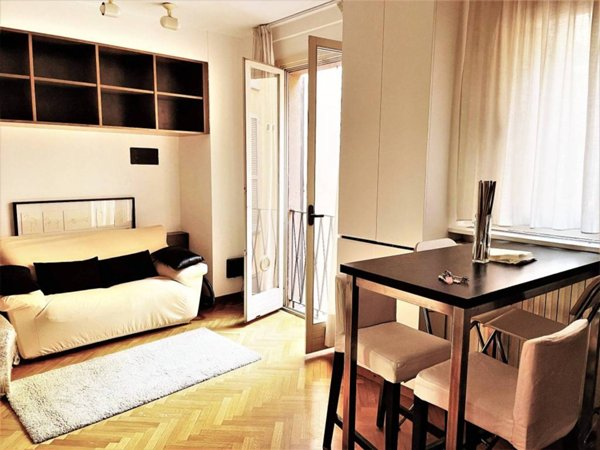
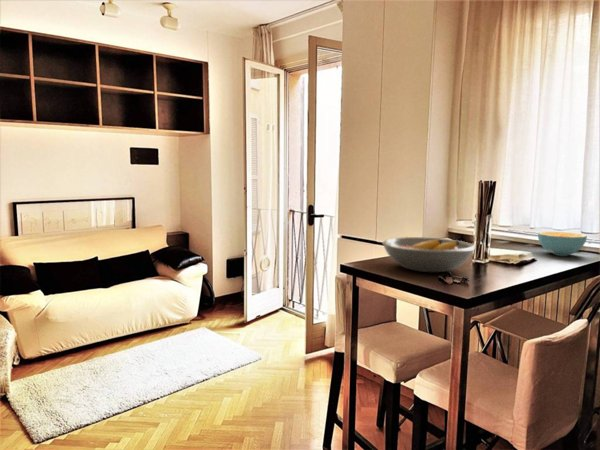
+ fruit bowl (427, 252)
+ cereal bowl (561, 244)
